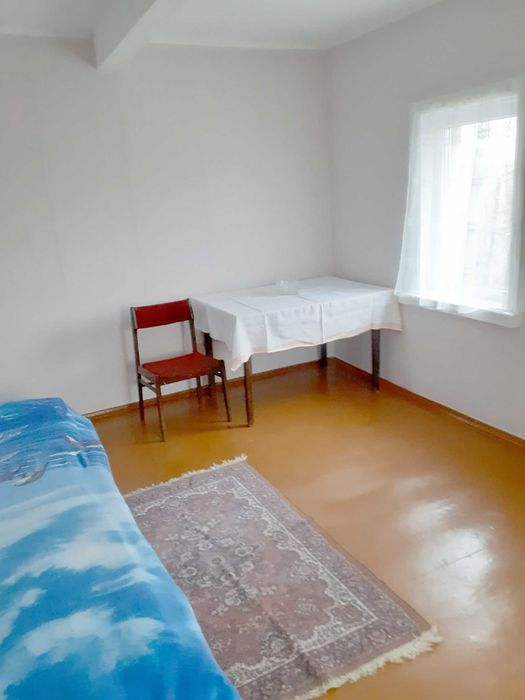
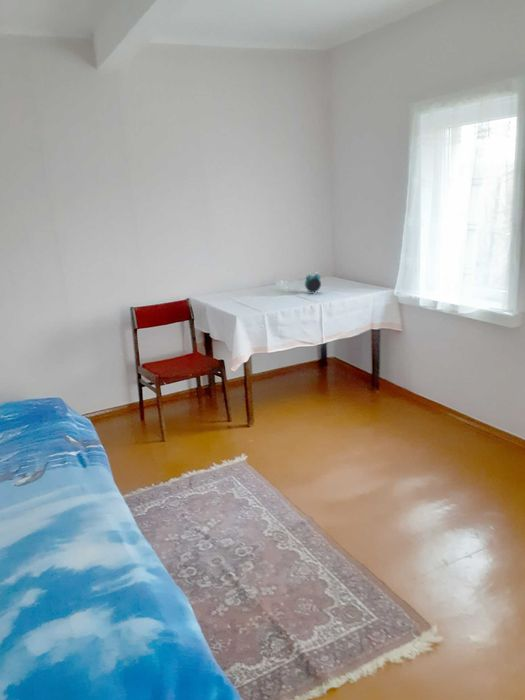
+ alarm clock (313, 282)
